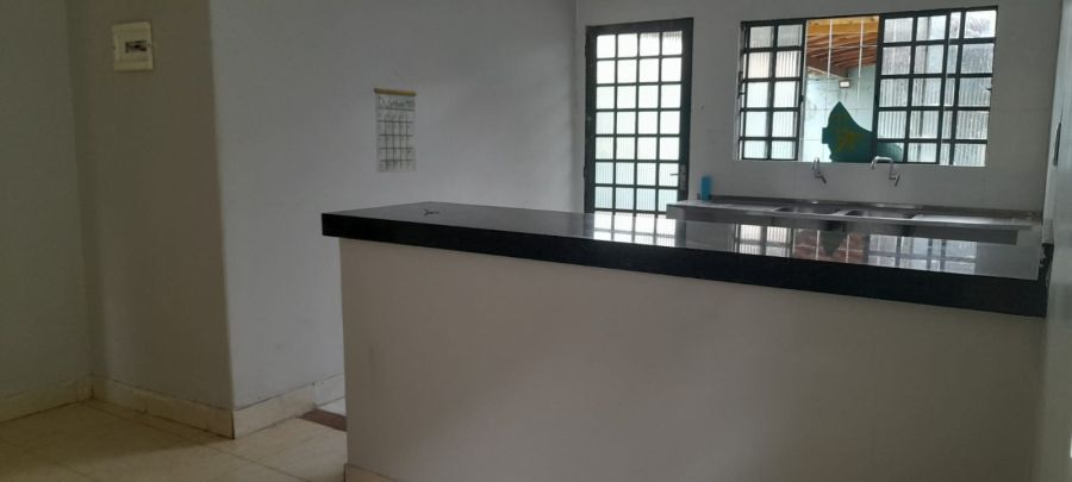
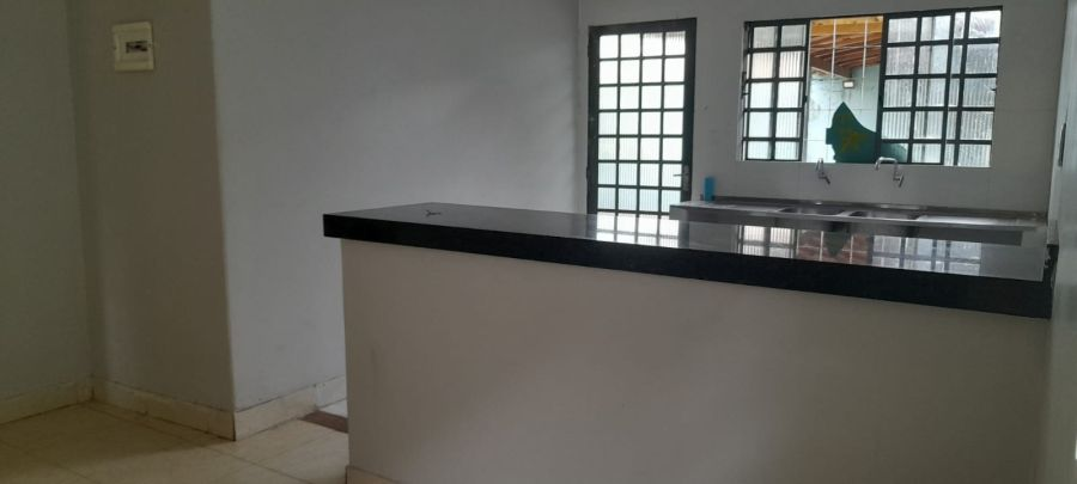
- calendar (395, 121)
